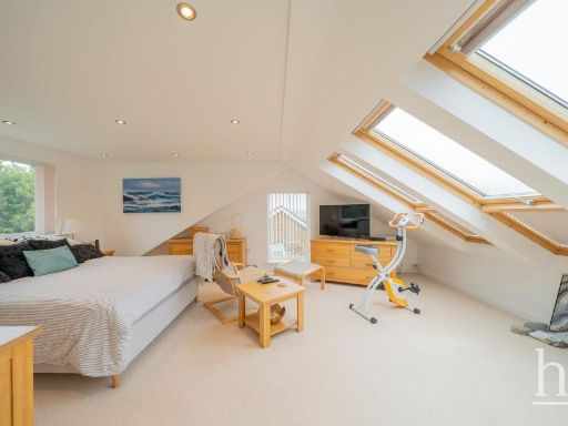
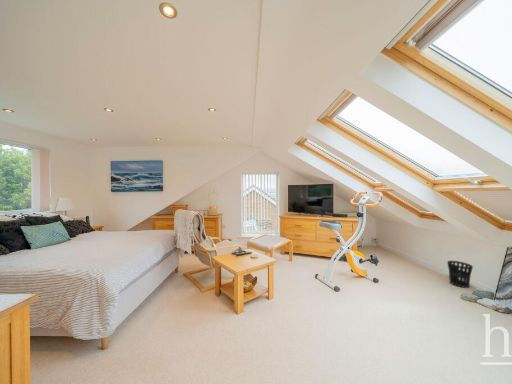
+ wastebasket (459, 274)
